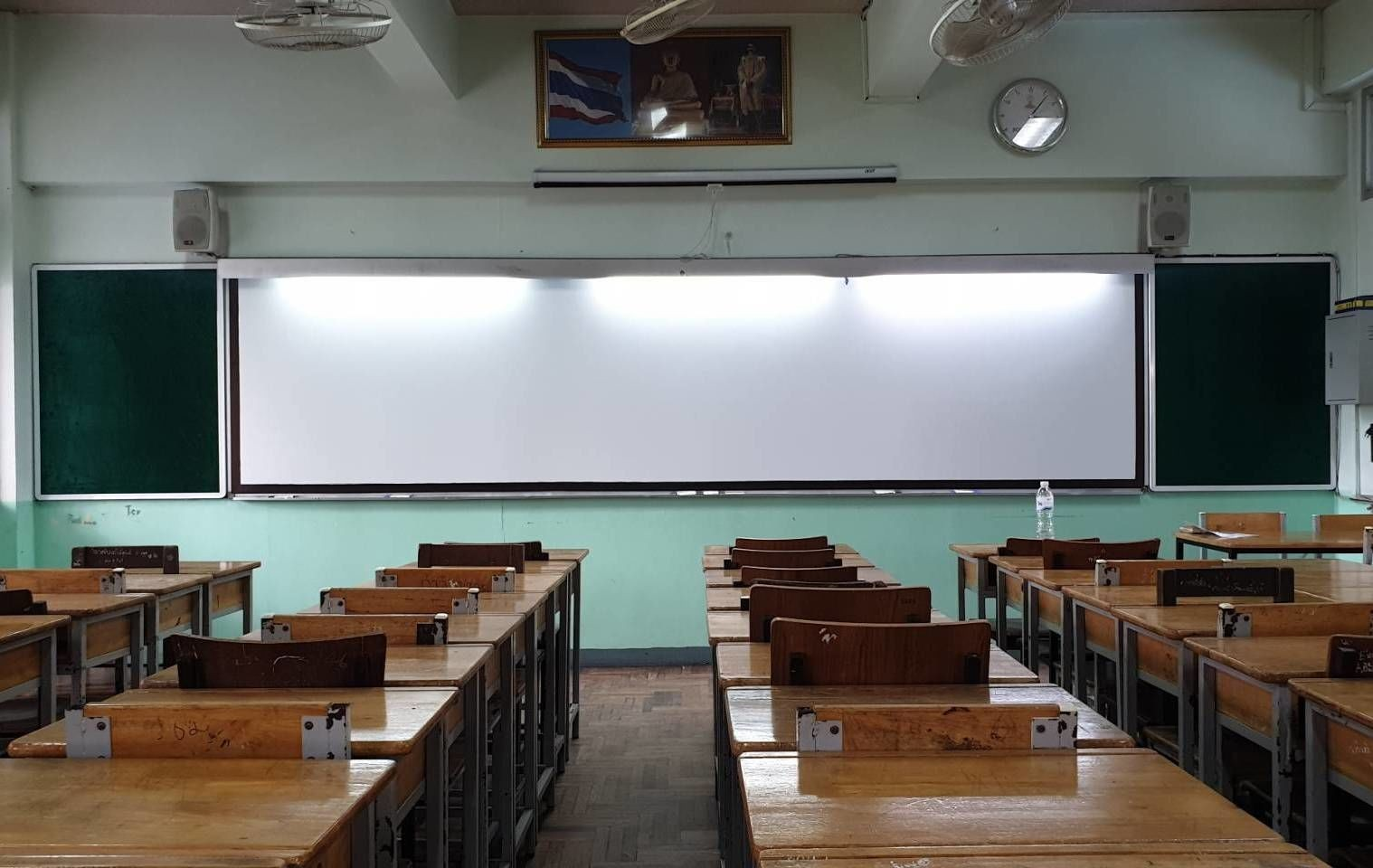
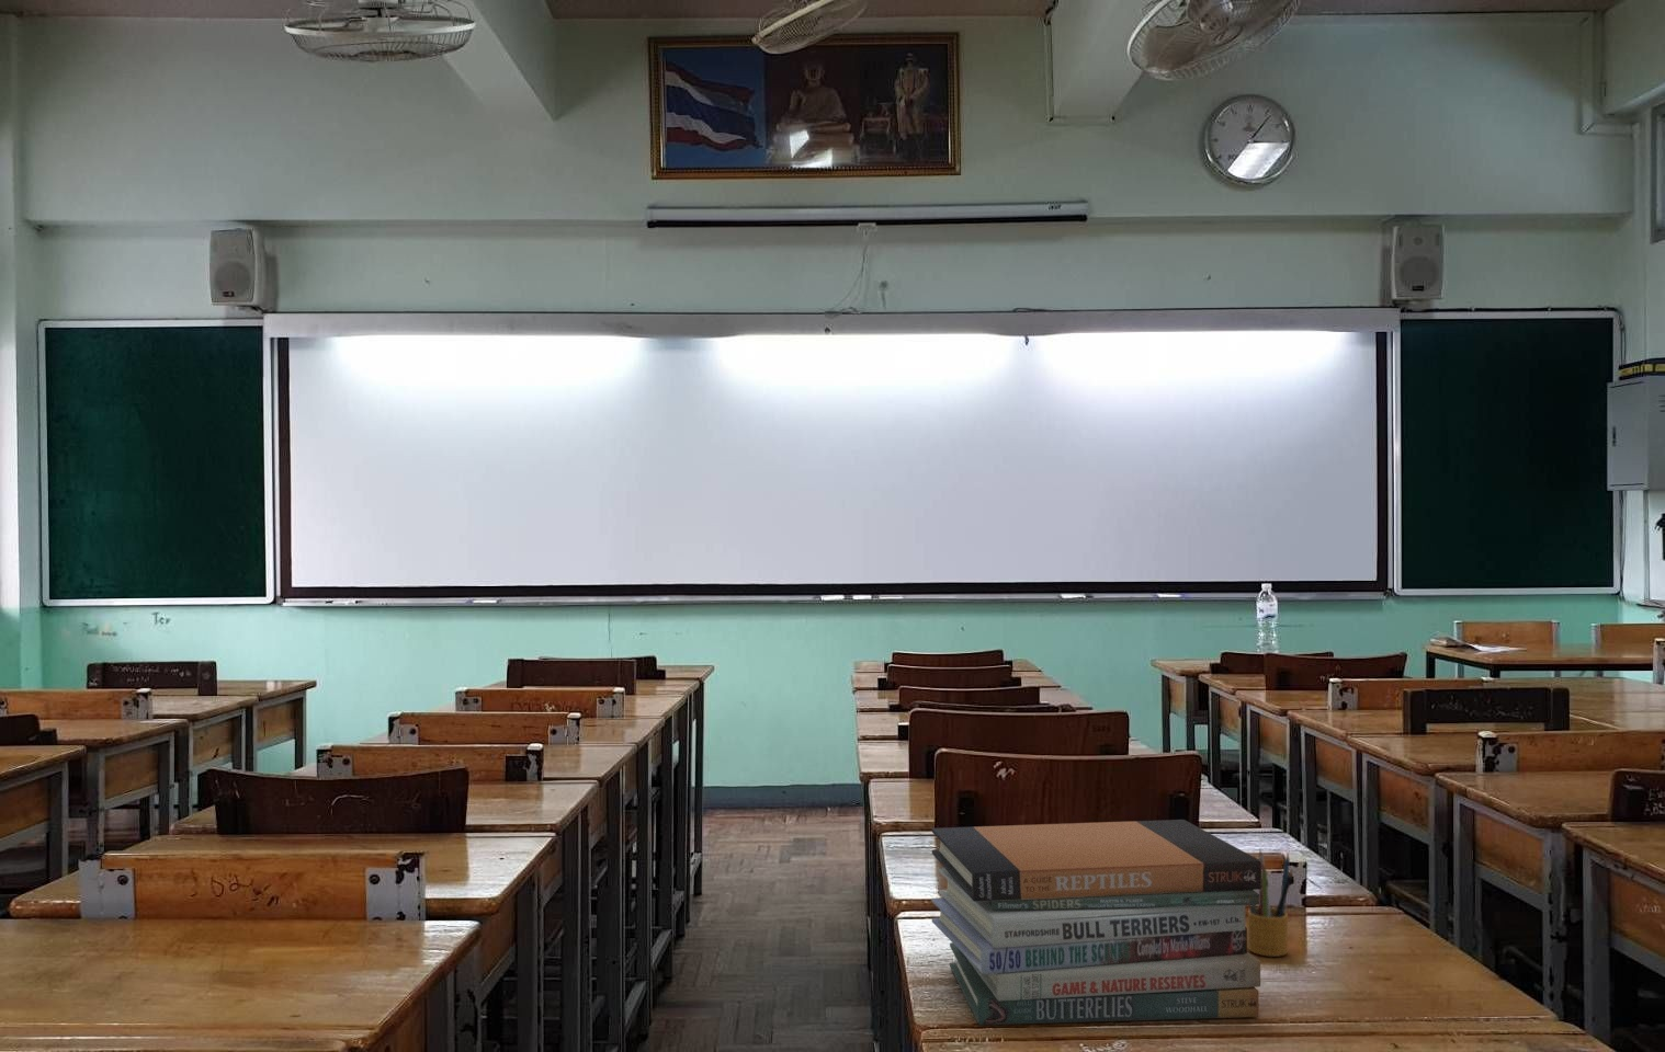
+ pencil box (1268, 904)
+ book stack (1088, 916)
